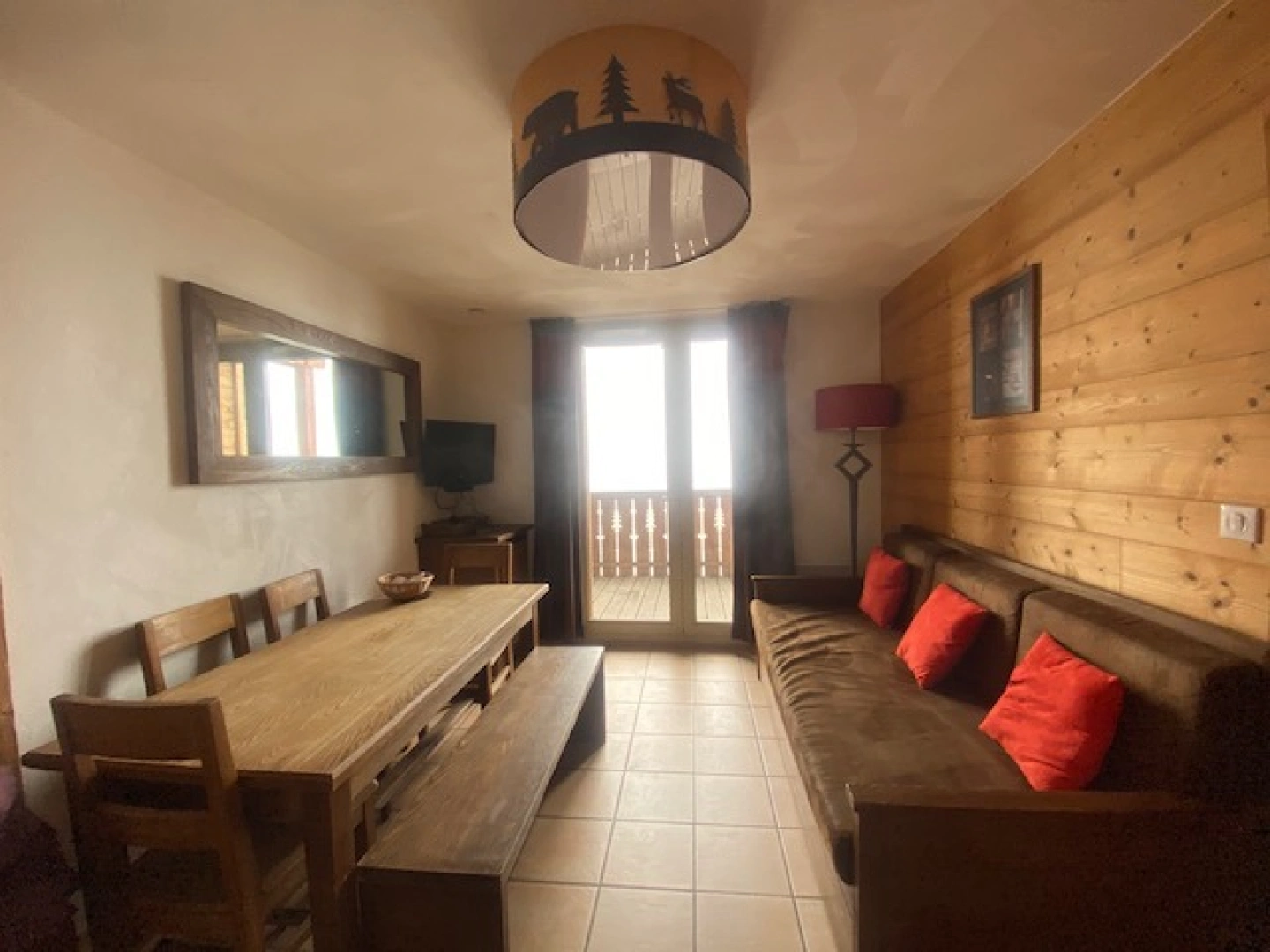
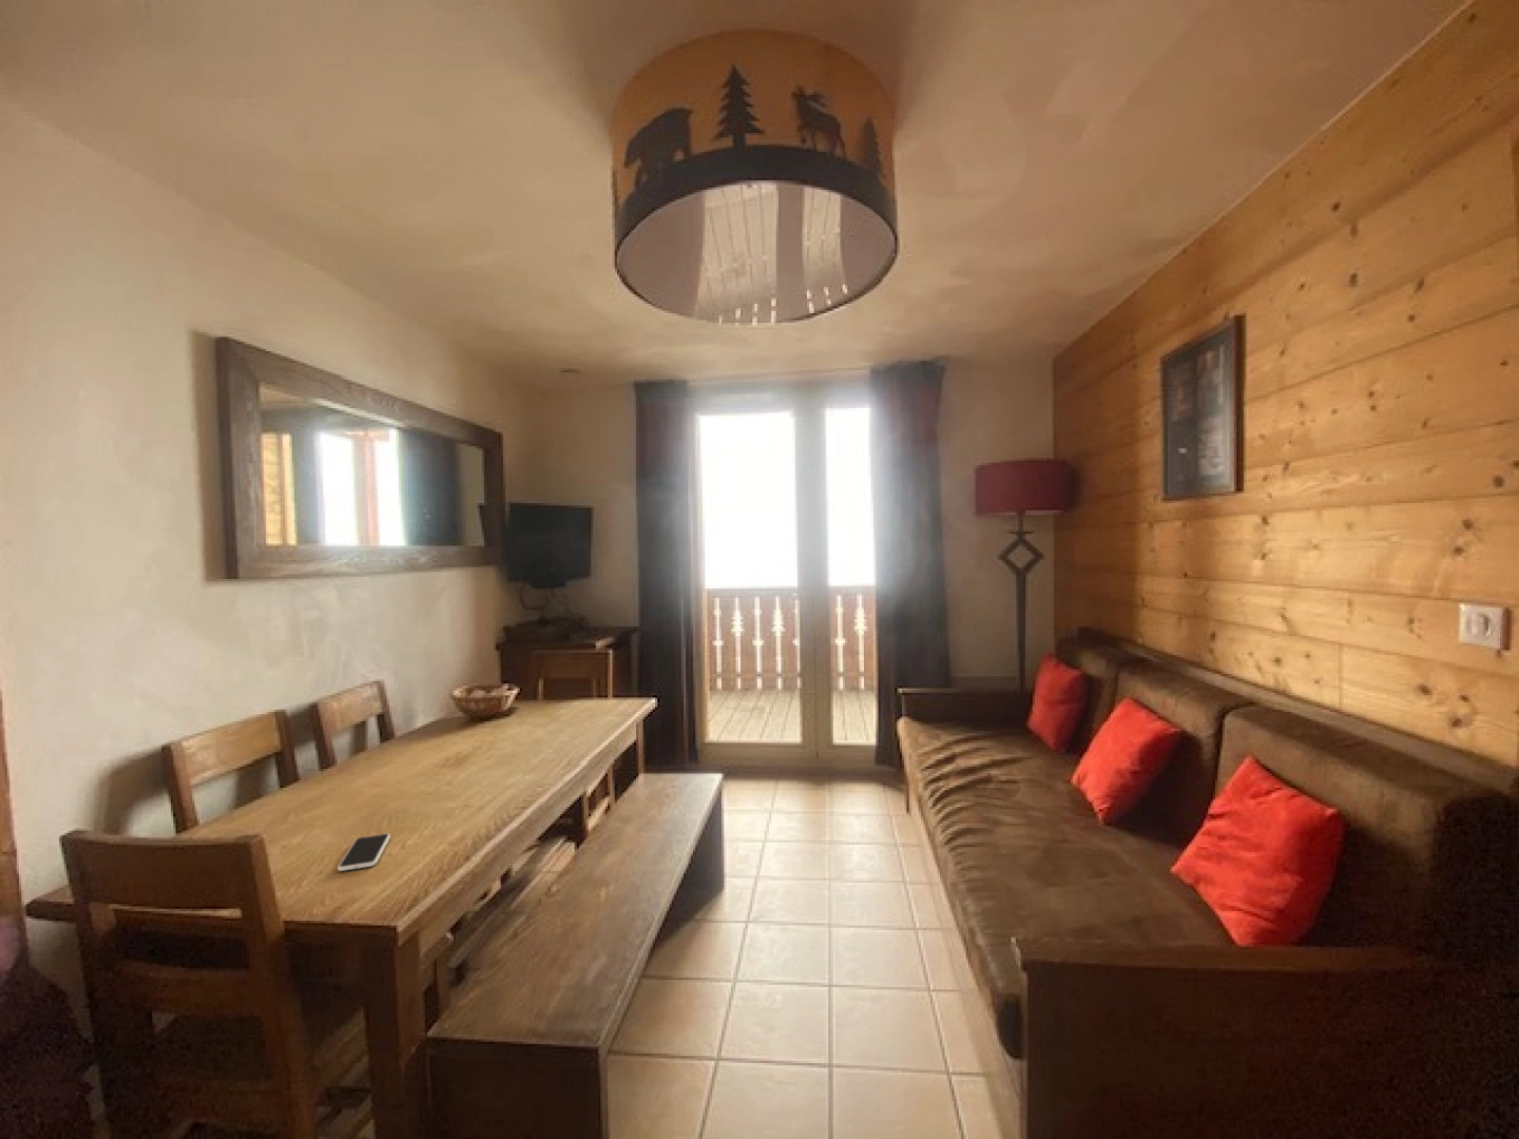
+ smartphone (365, 851)
